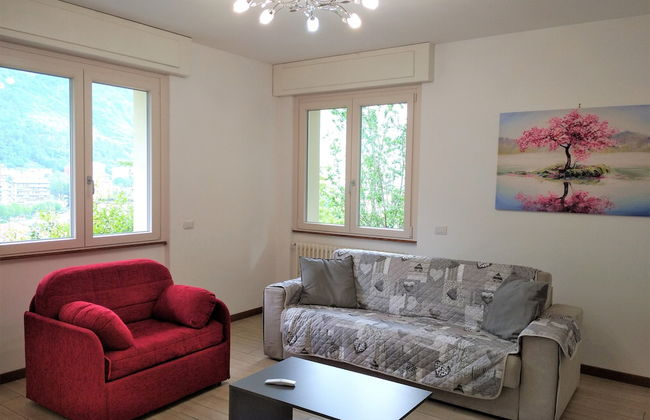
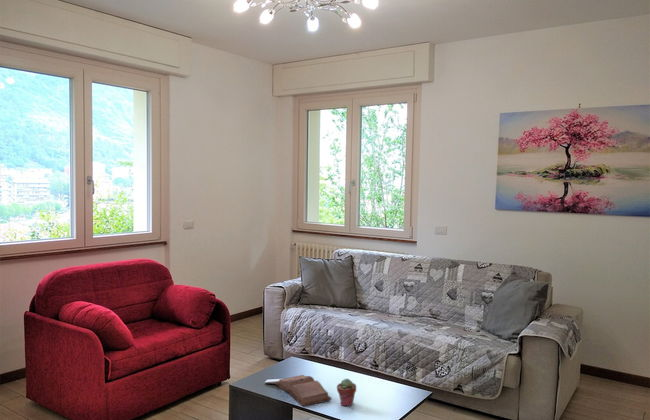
+ hardback book (302, 386)
+ potted succulent (346, 390)
